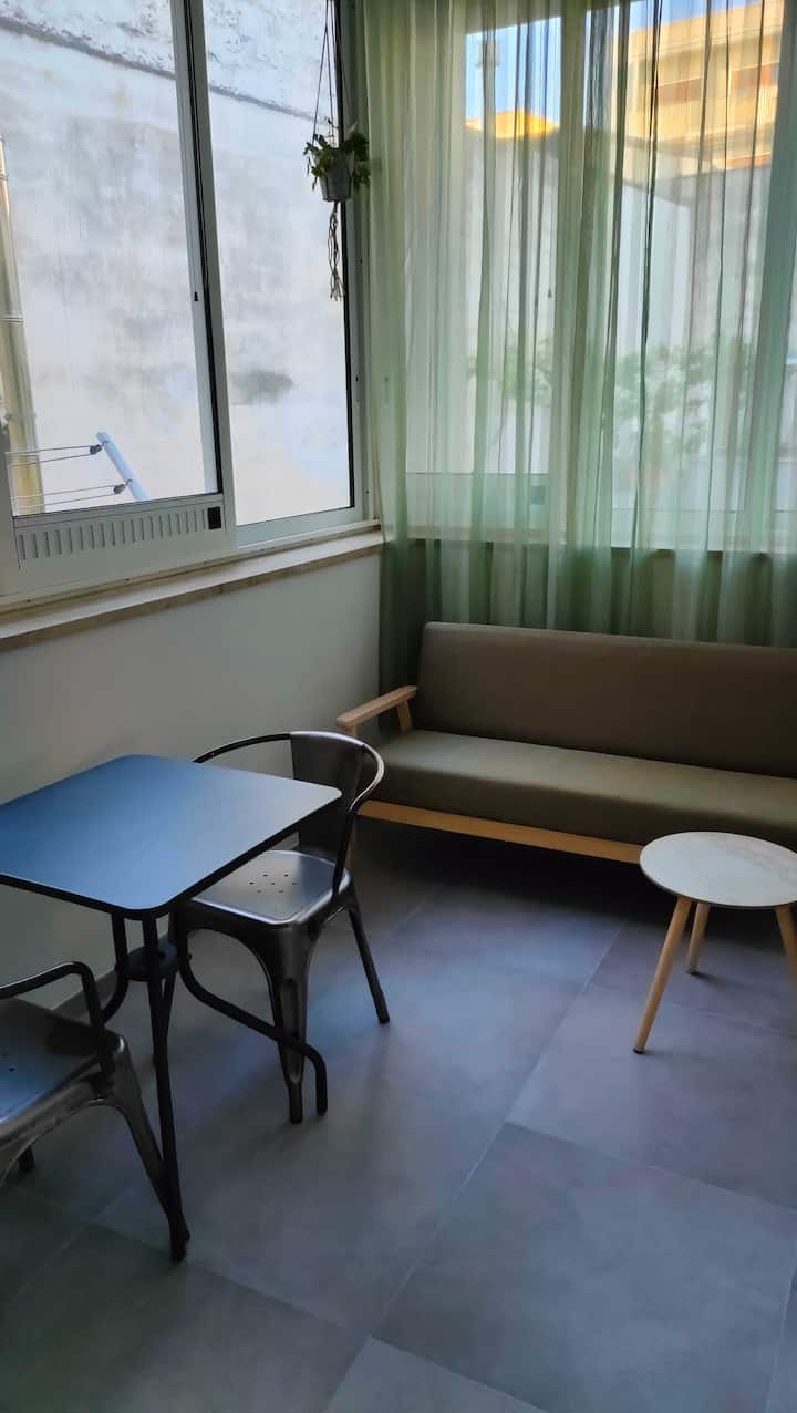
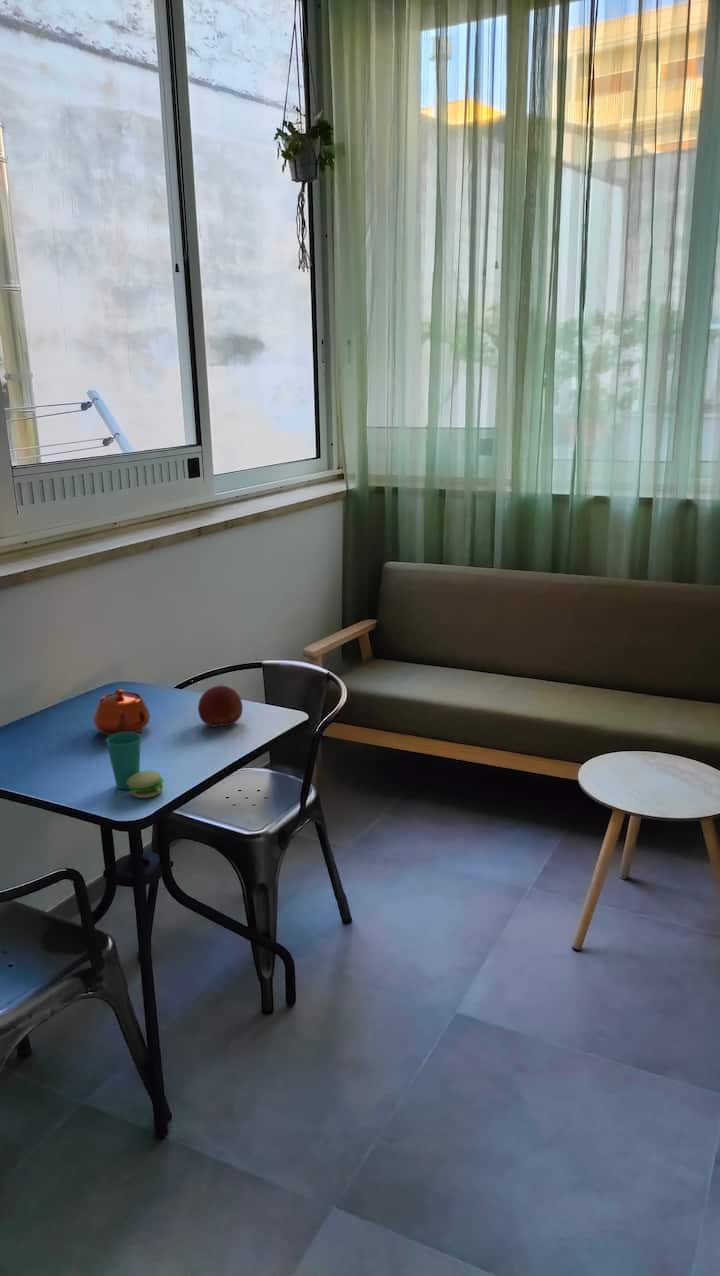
+ teapot (121, 711)
+ cup (135, 765)
+ fruit (220, 705)
